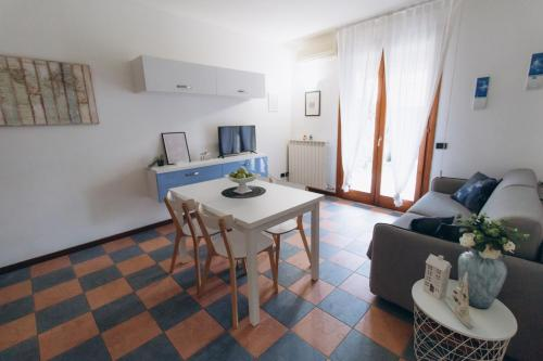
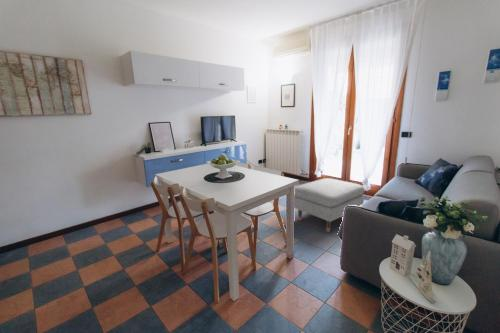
+ ottoman (328, 201)
